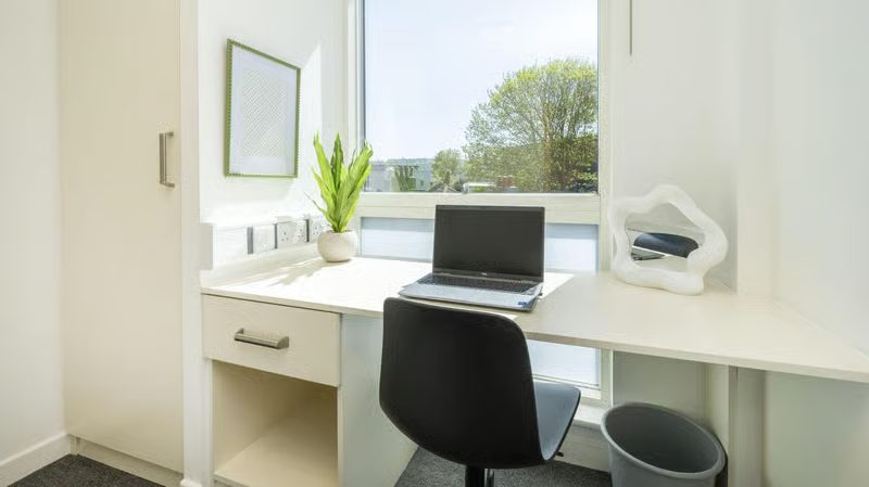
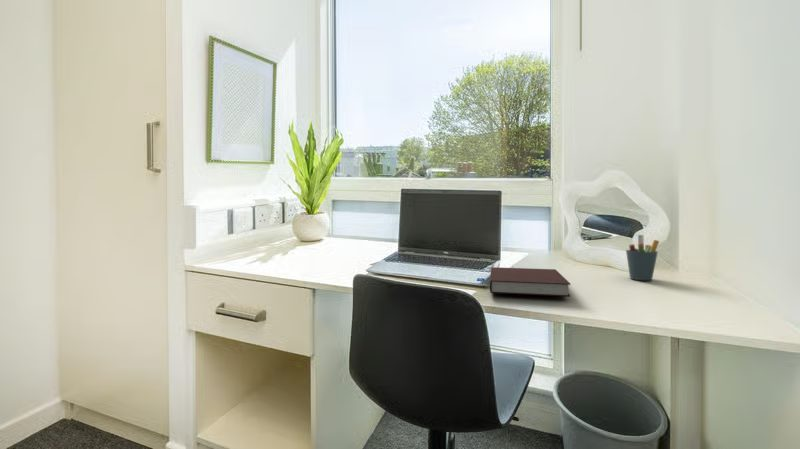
+ notebook (525, 280)
+ pen holder (641, 257)
